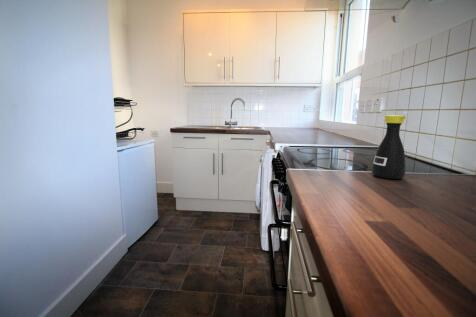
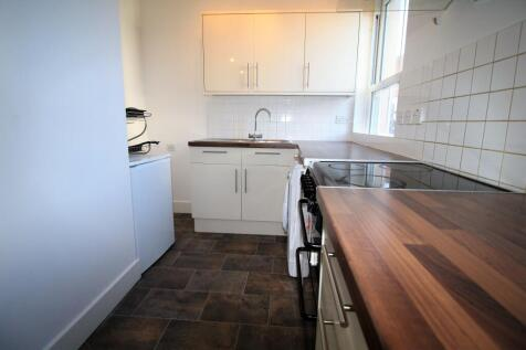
- bottle (391, 146)
